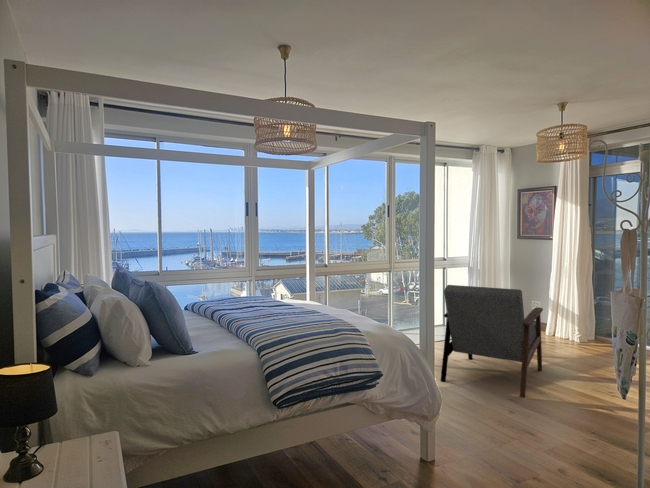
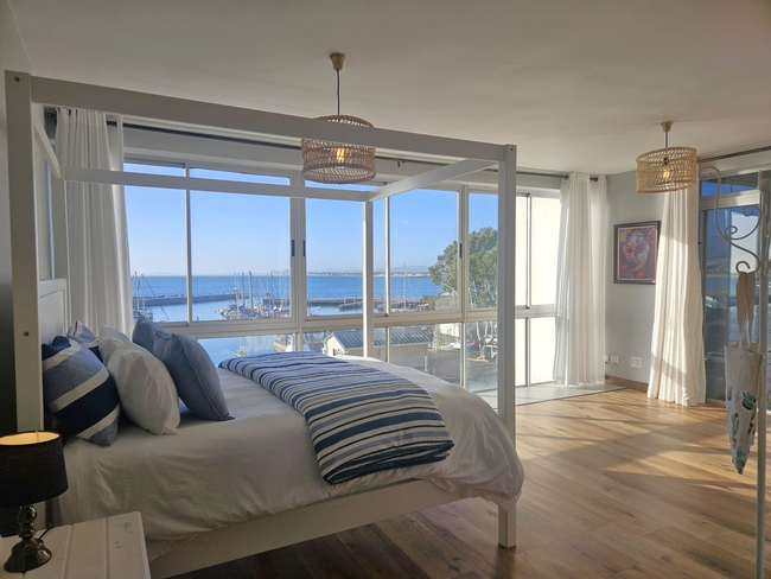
- armchair (492, 329)
